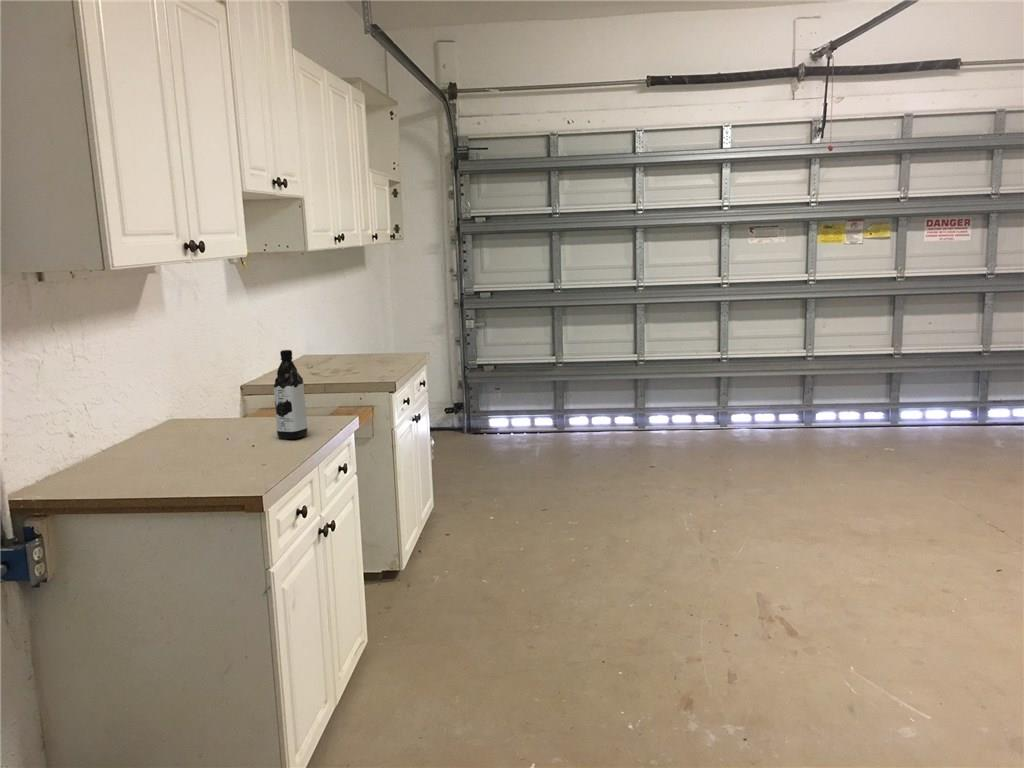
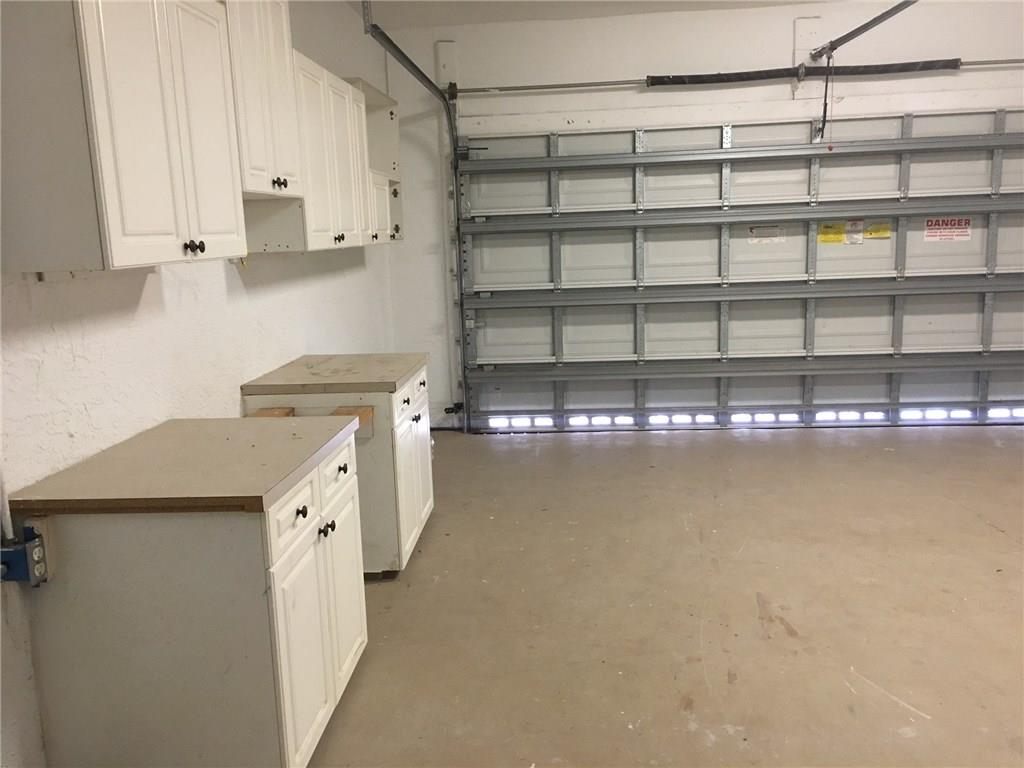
- water bottle (289, 393)
